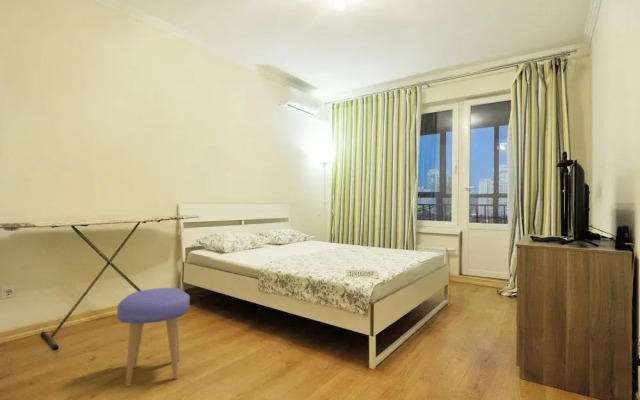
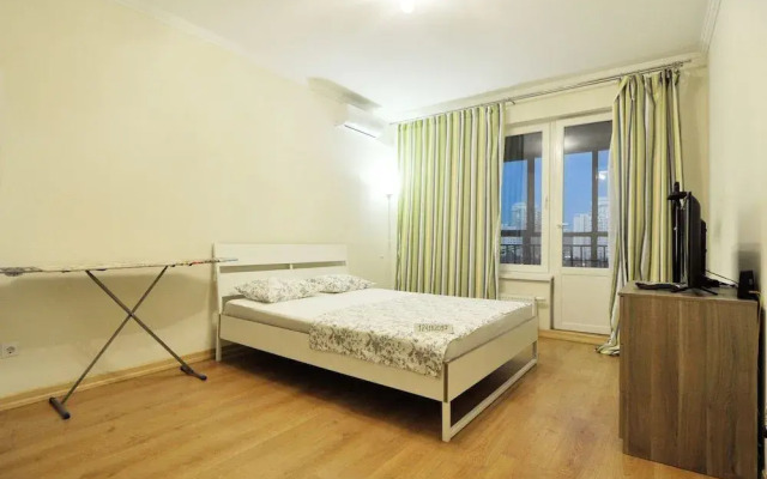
- stool (152, 322)
